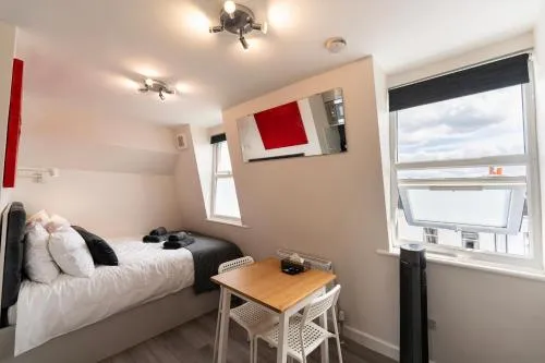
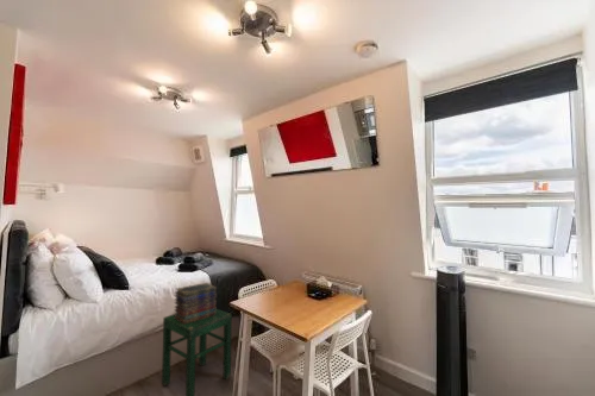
+ stool (199, 347)
+ book stack (195, 301)
